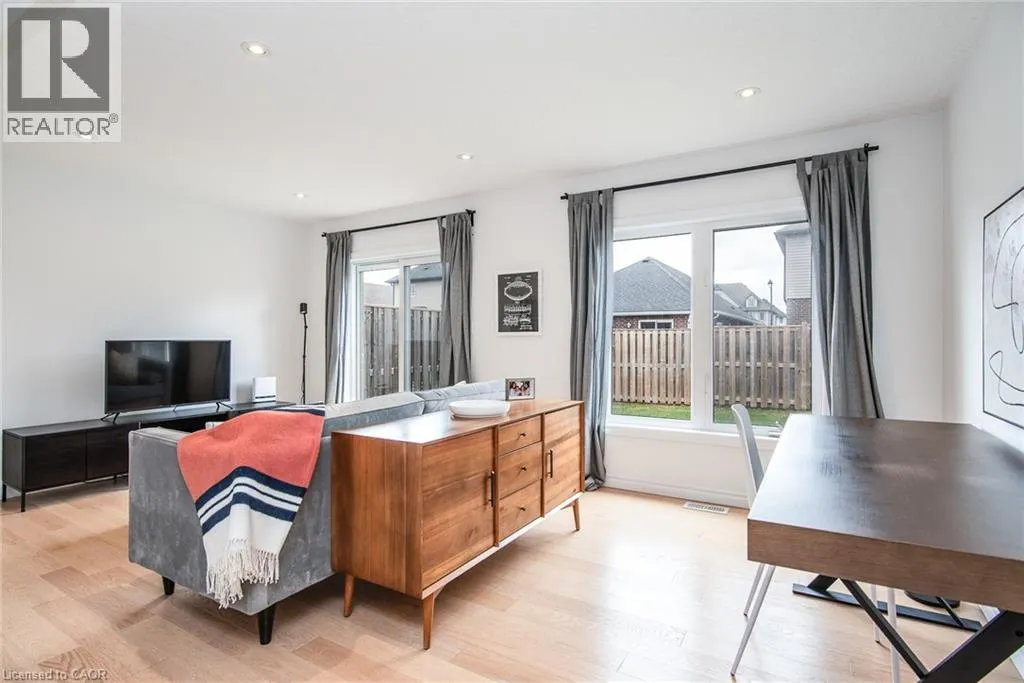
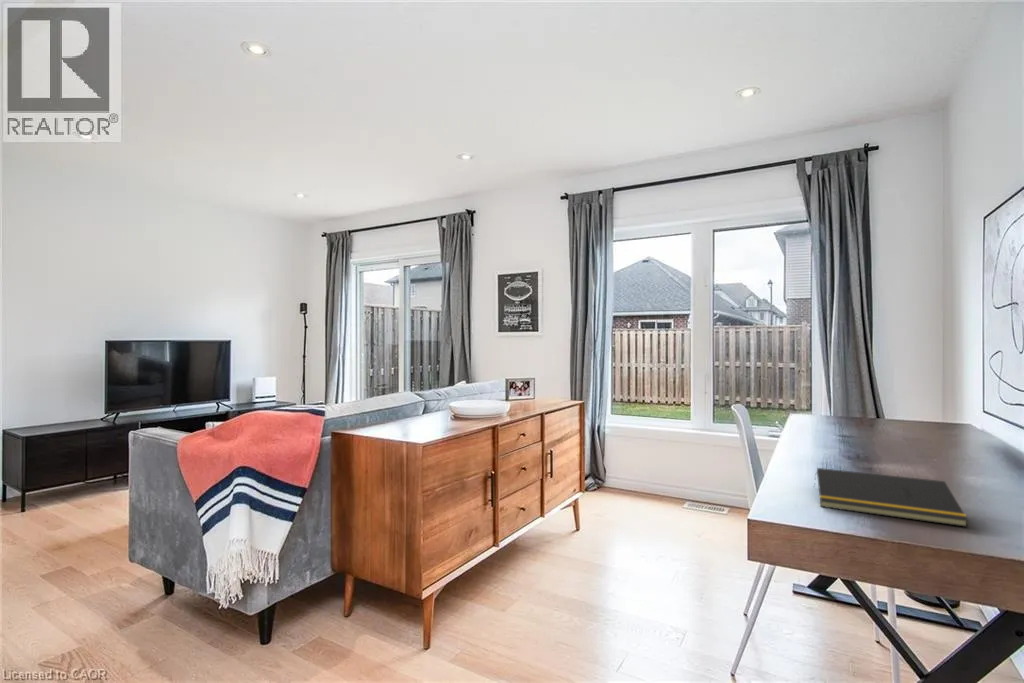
+ notepad (883, 493)
